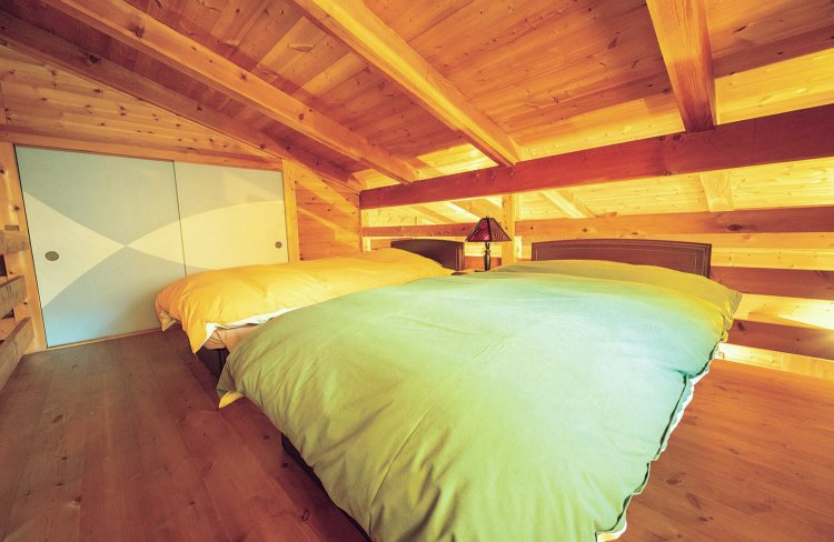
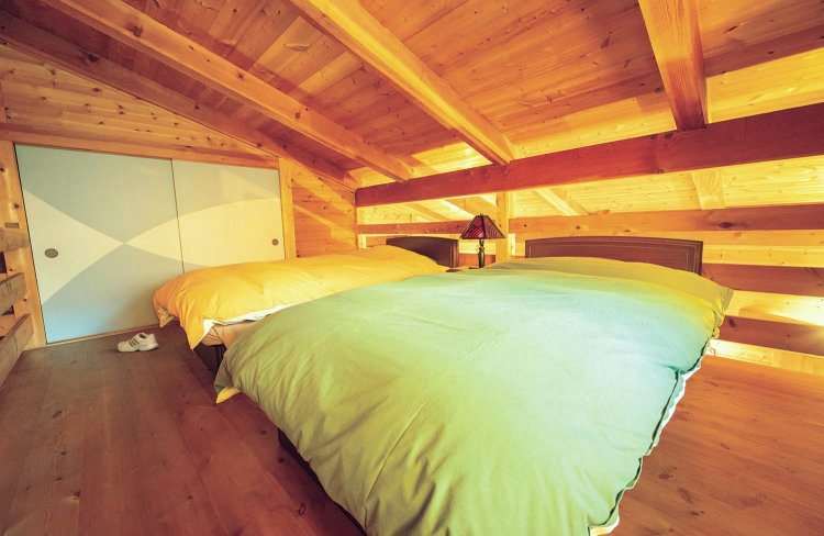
+ shoe (136, 342)
